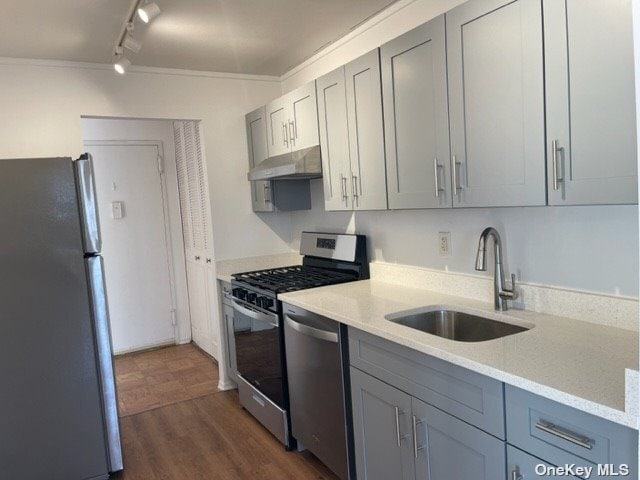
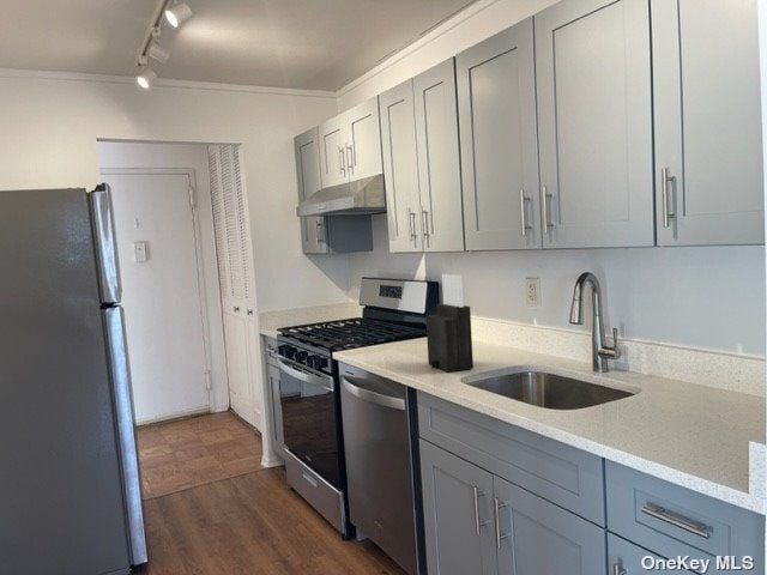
+ knife block (445, 321)
